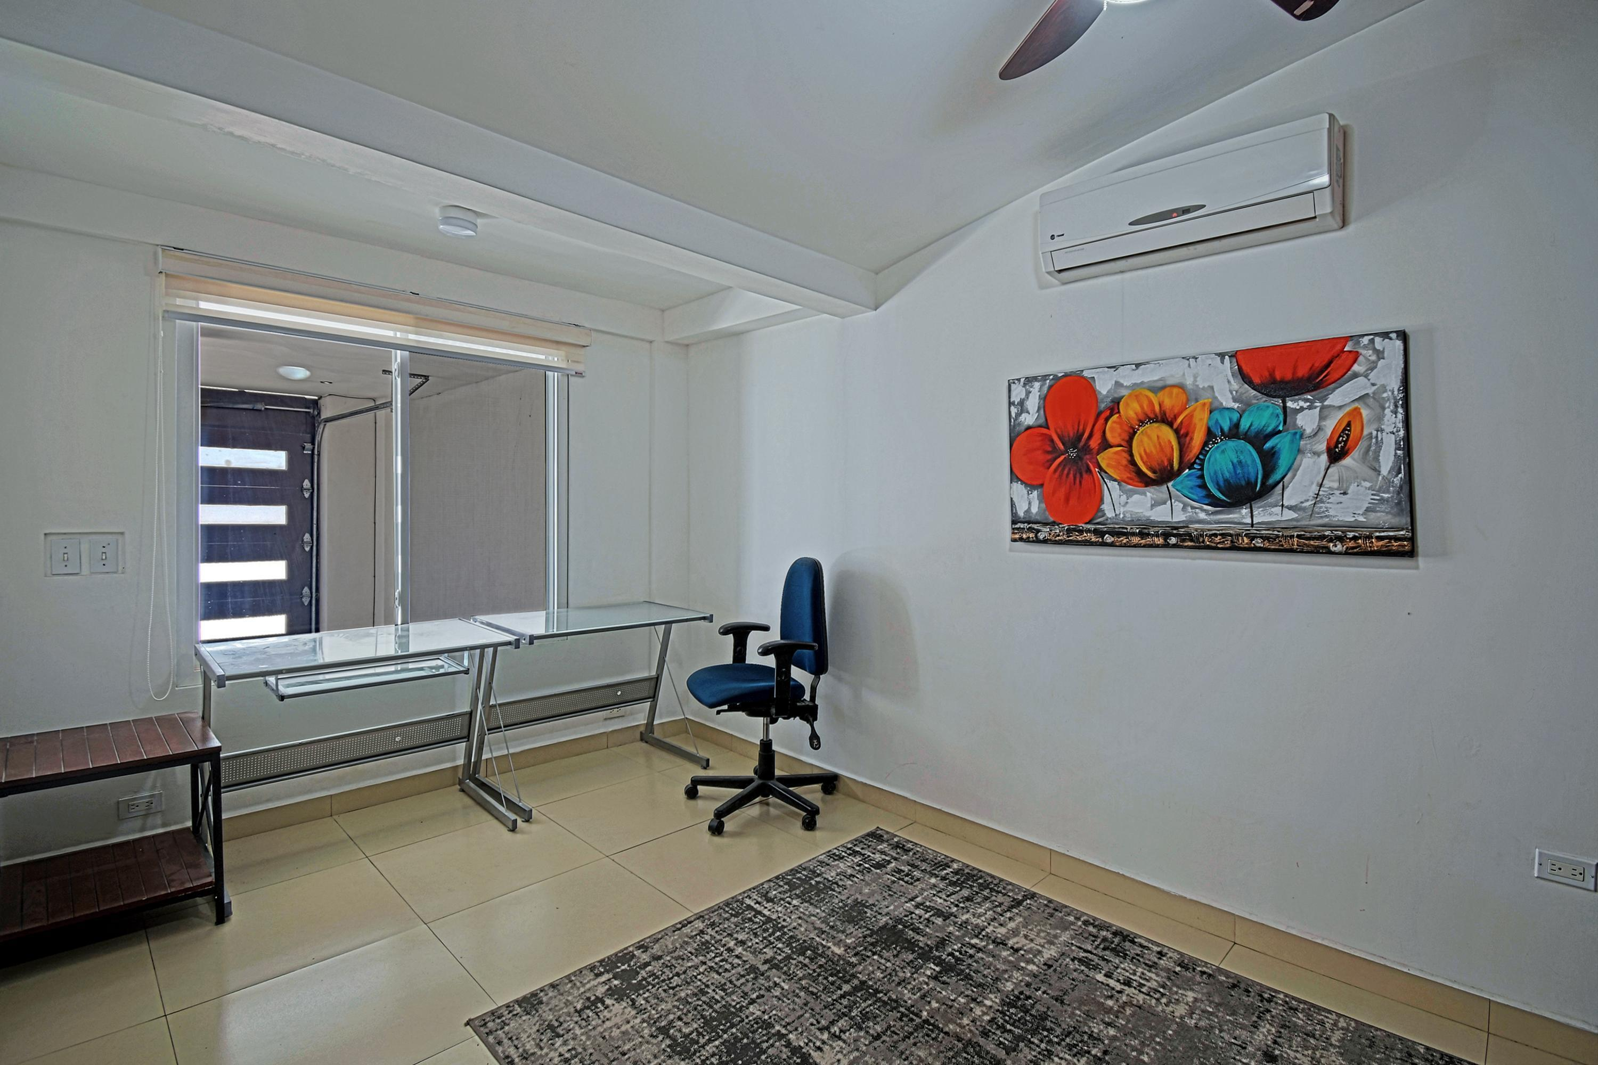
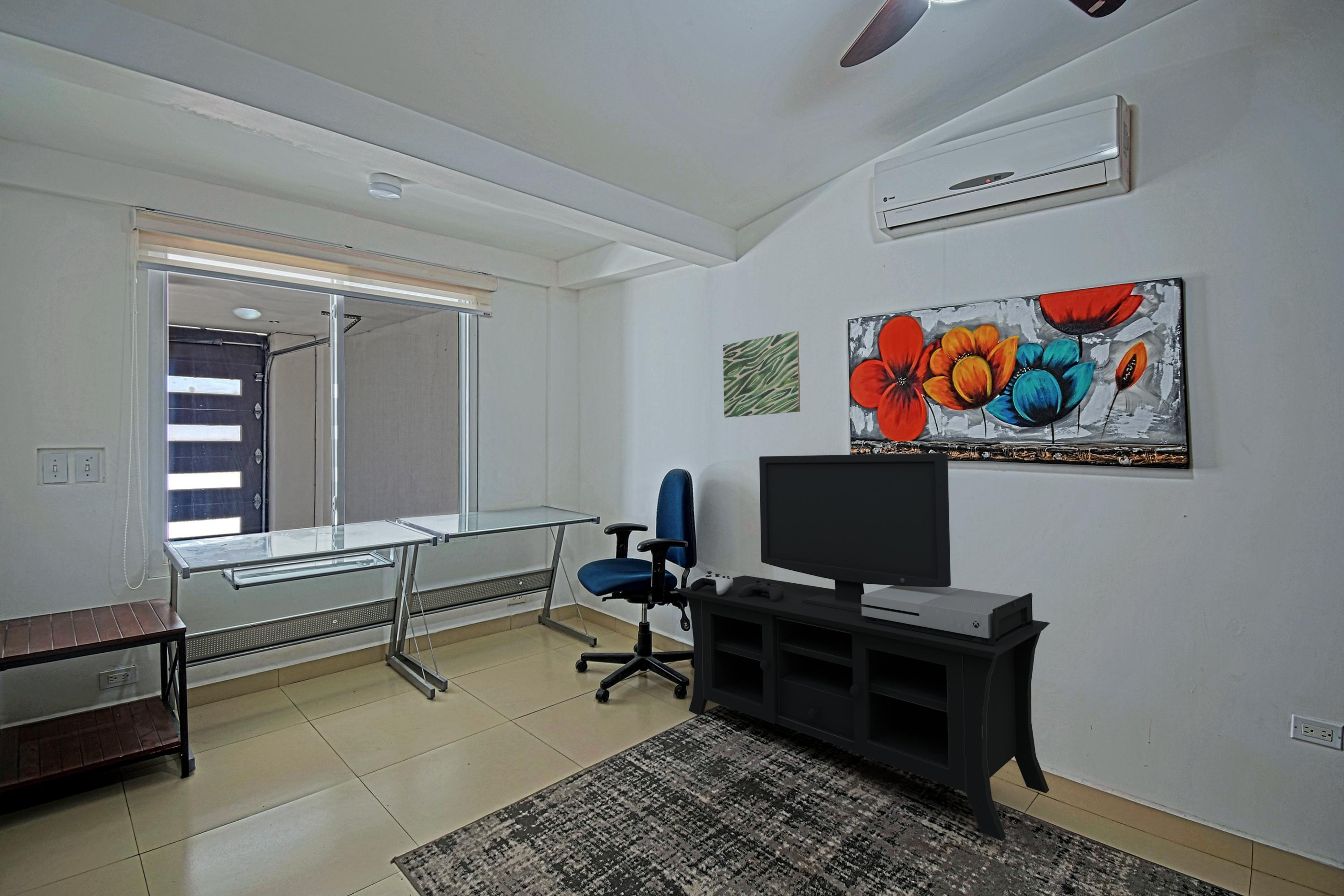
+ media console (838, 602)
+ wall art (759, 376)
